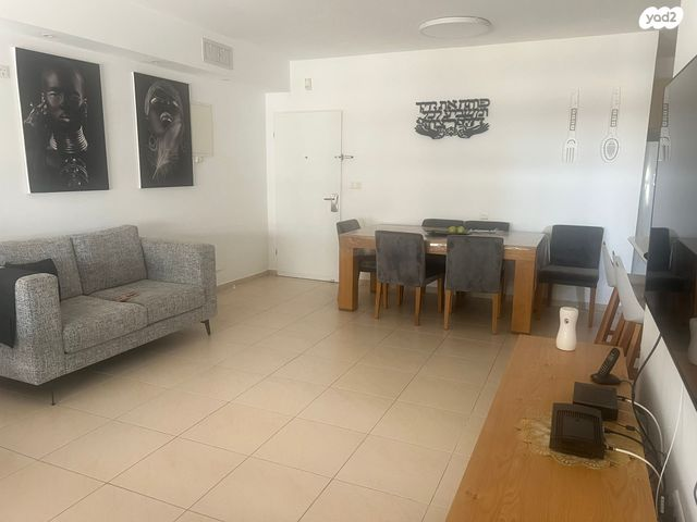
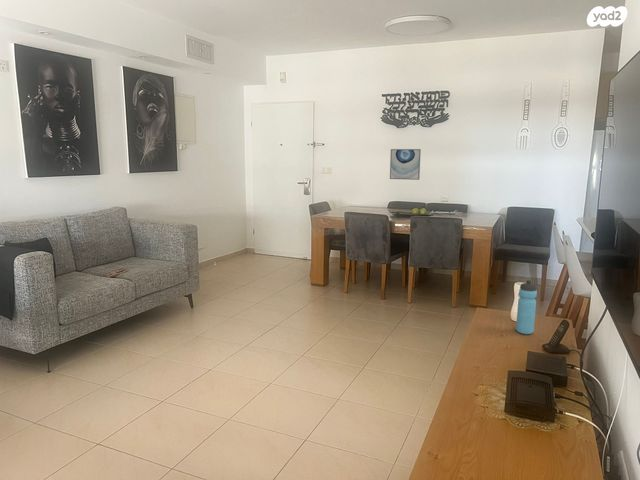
+ water bottle (526, 306)
+ wall art (404, 164)
